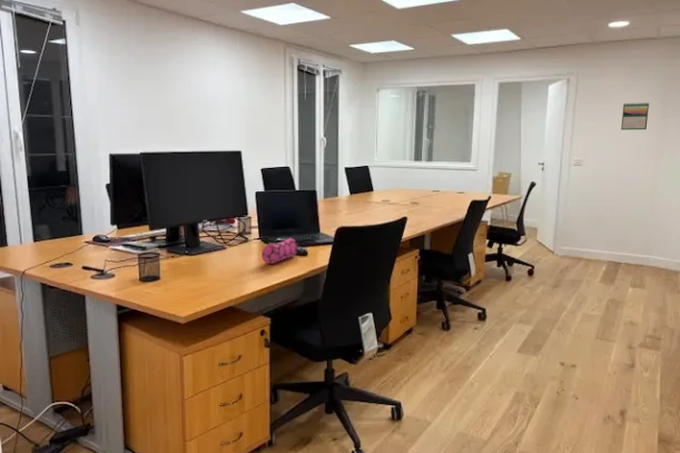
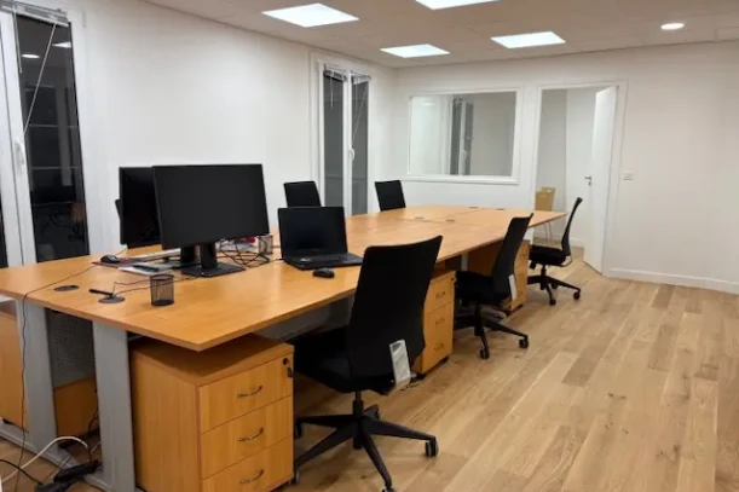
- calendar (634, 116)
- pencil case (280, 249)
